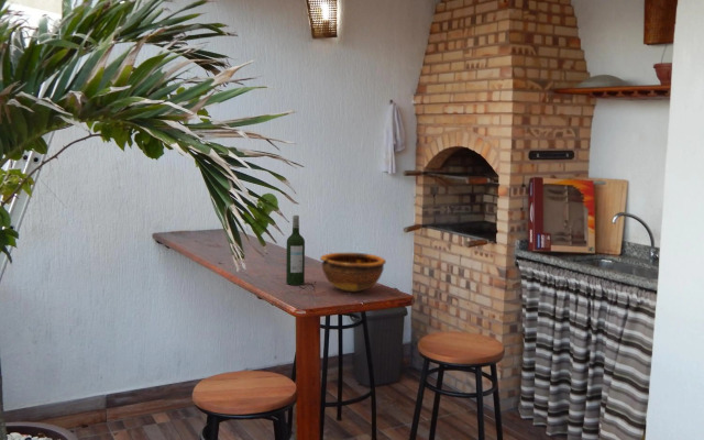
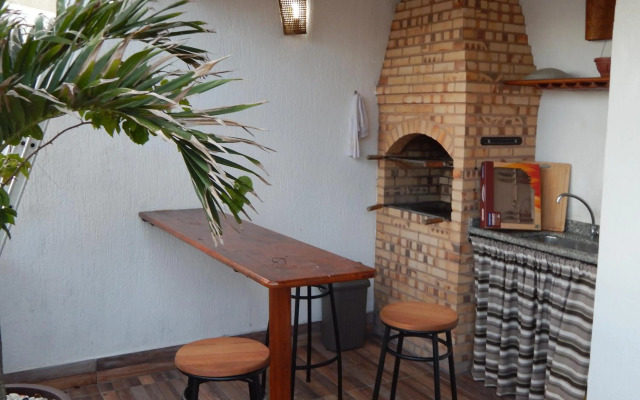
- bowl (352, 273)
- wine bottle (295, 249)
